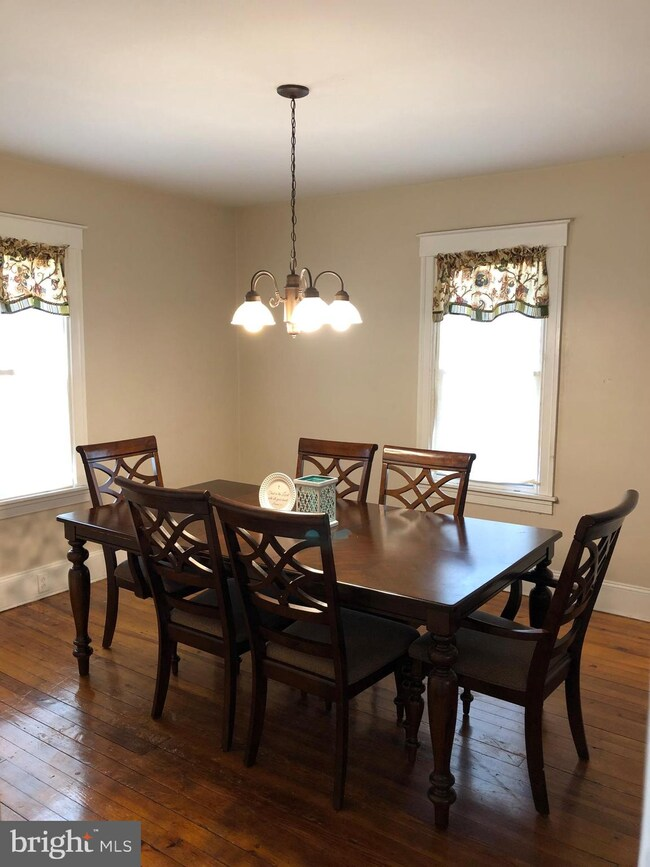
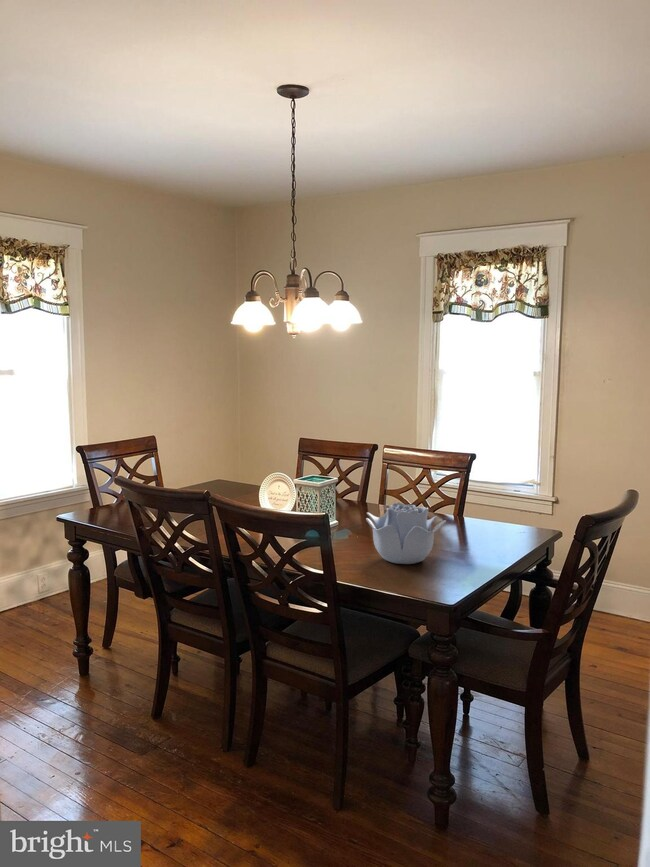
+ decorative bowl (403, 533)
